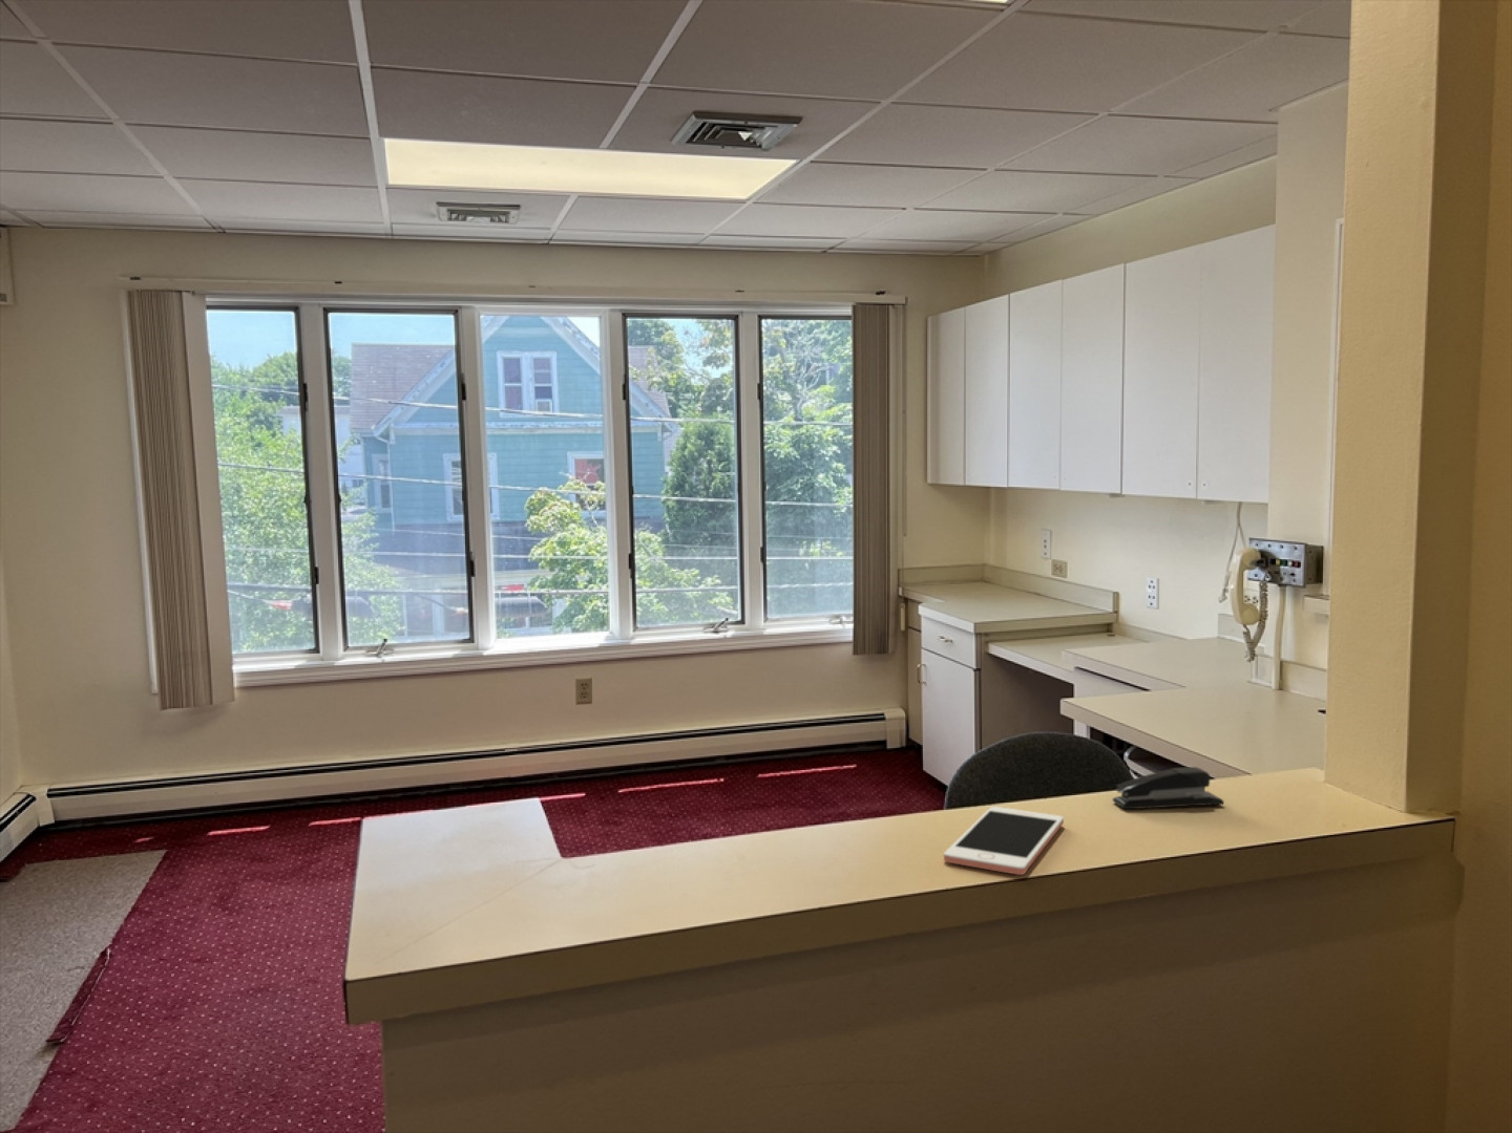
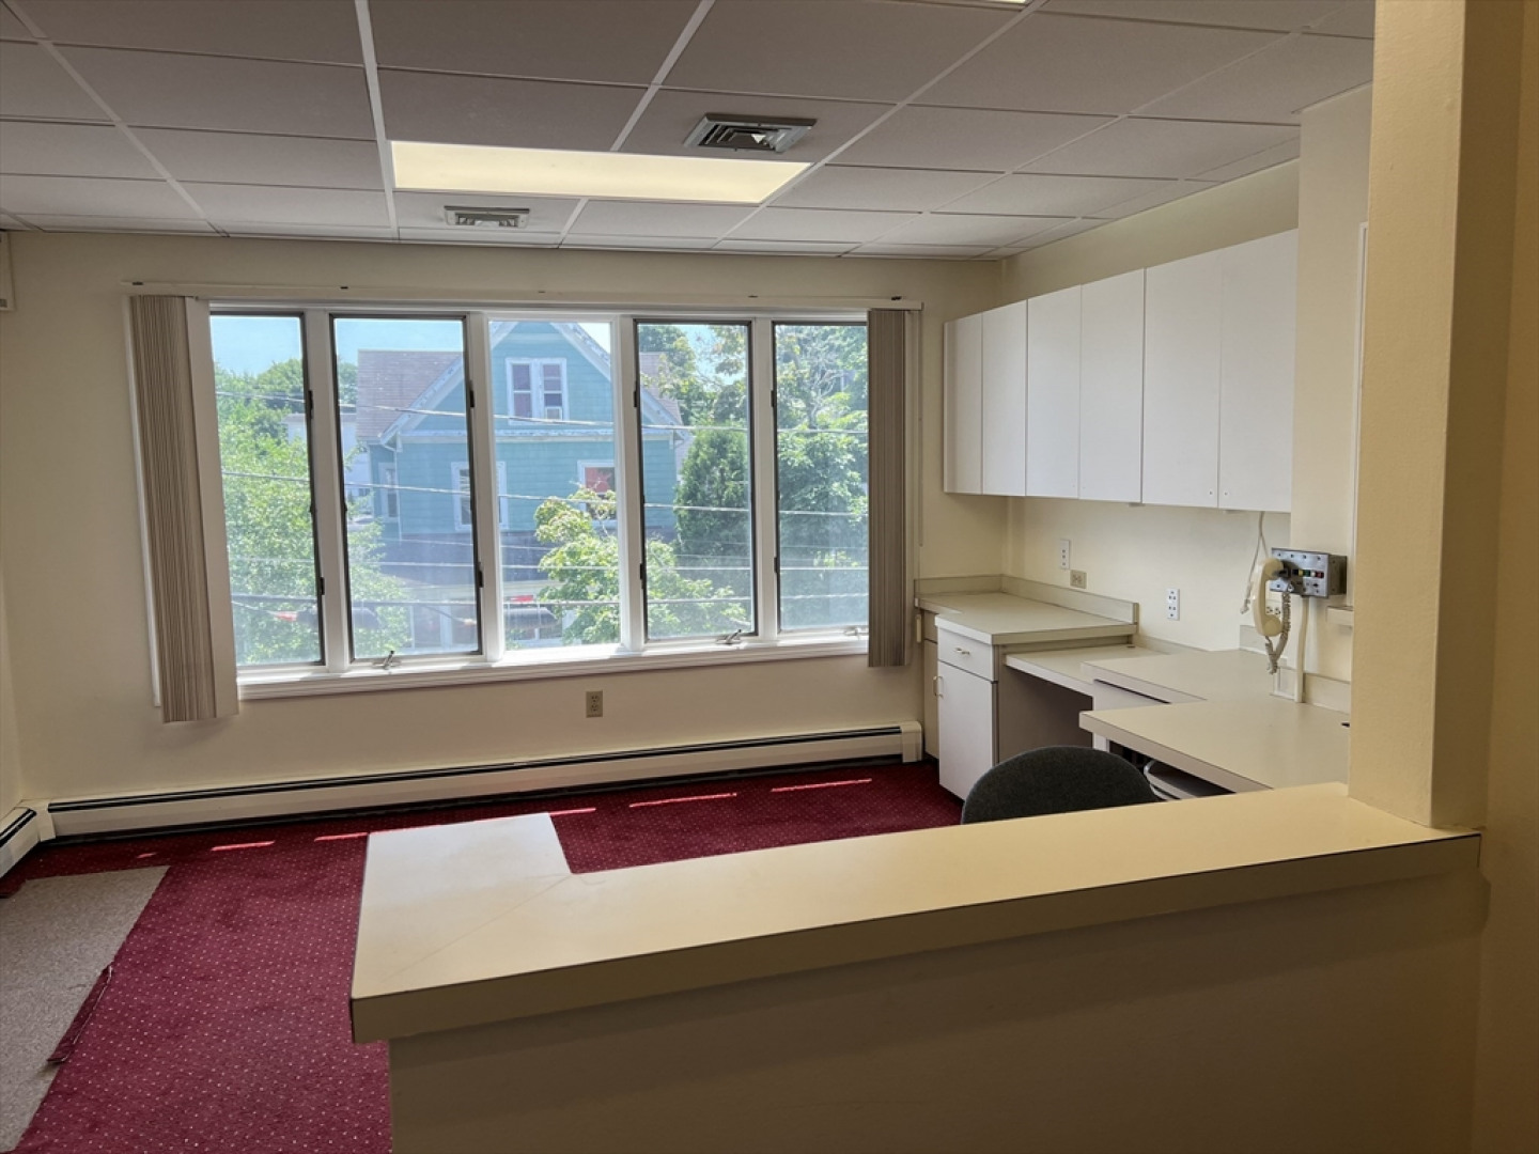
- cell phone (1006, 837)
- stapler (1167, 787)
